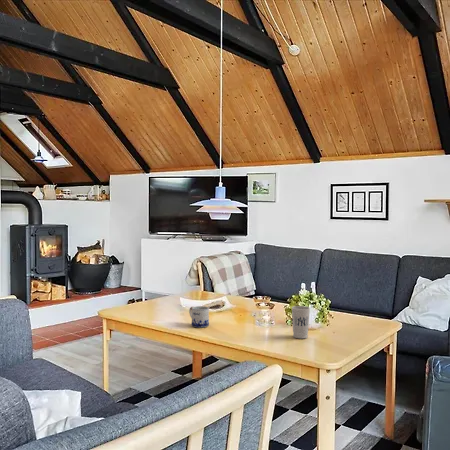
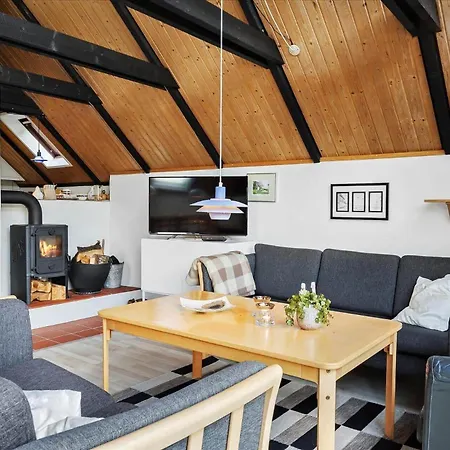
- cup (300, 322)
- mug (198, 316)
